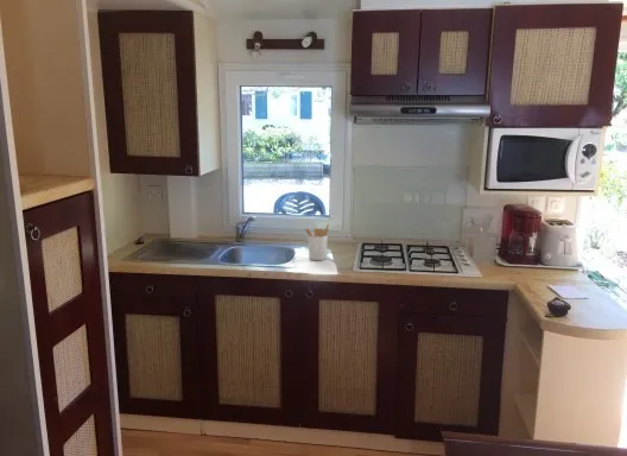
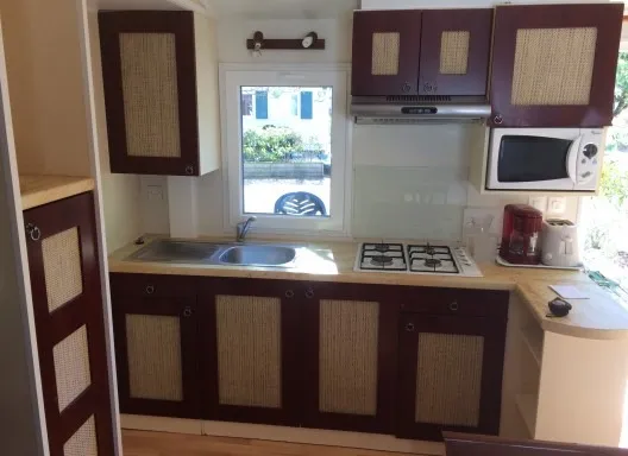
- utensil holder (318, 241)
